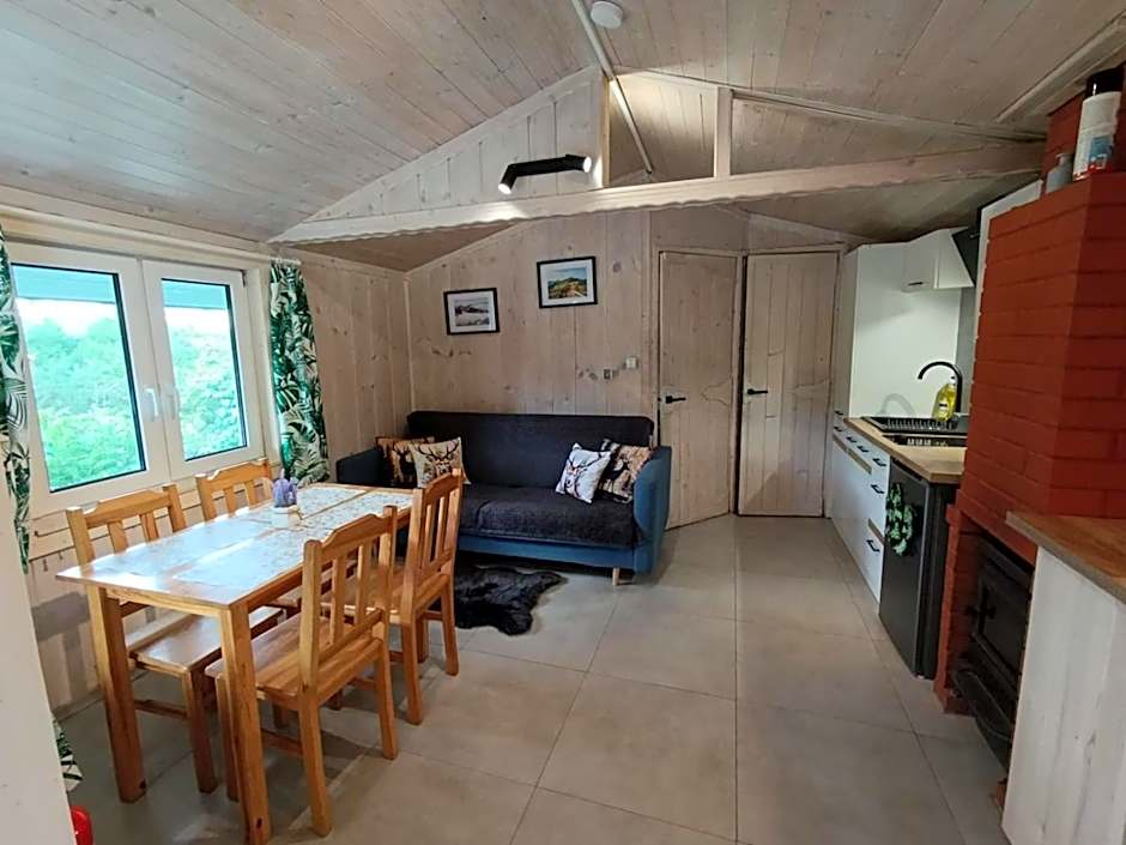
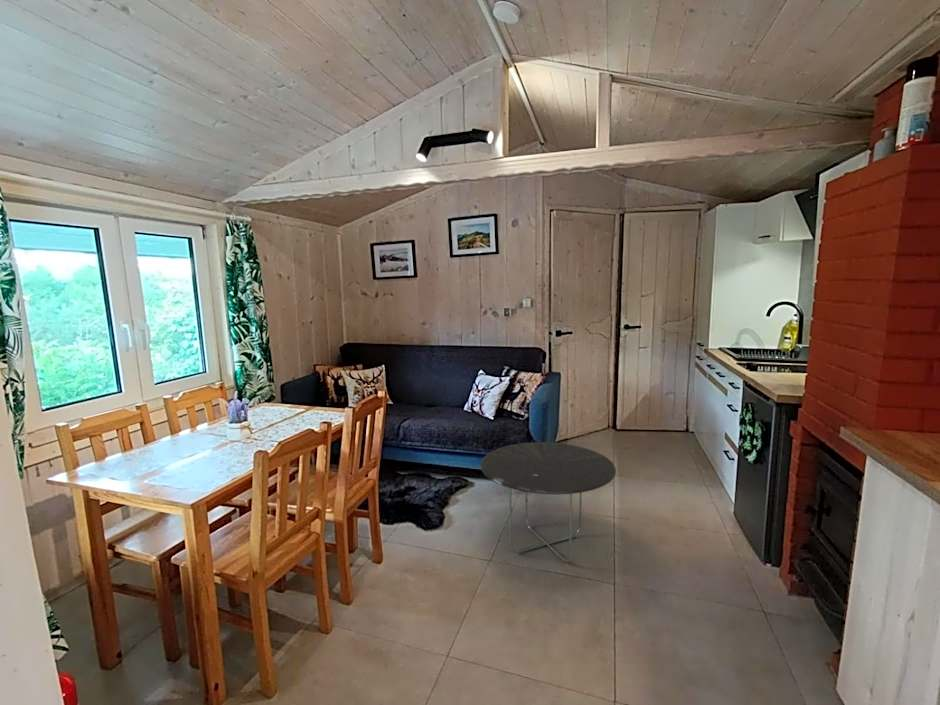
+ side table (546, 493)
